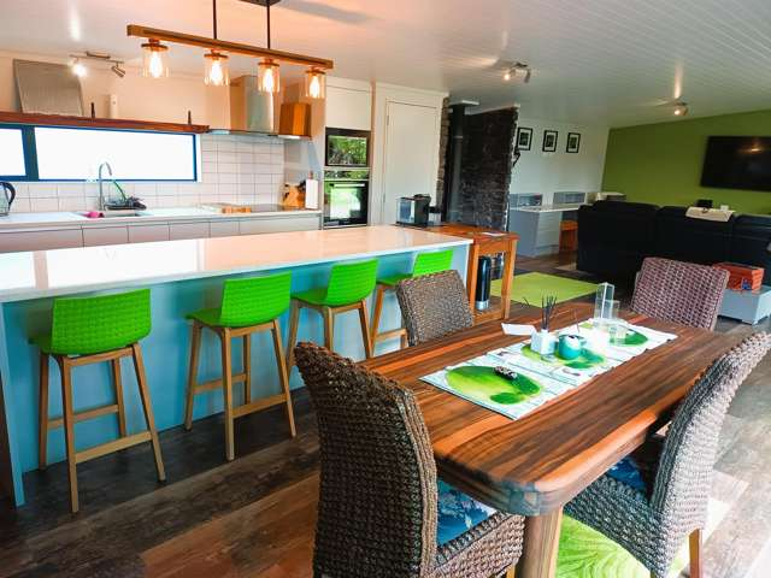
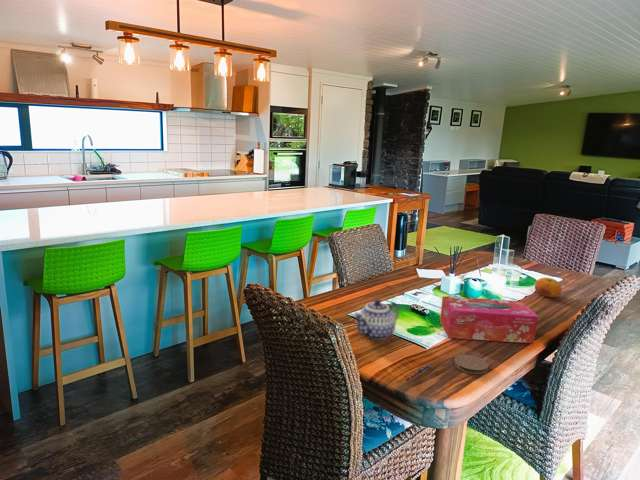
+ coaster (470, 364)
+ teapot (376, 317)
+ fruit (547, 287)
+ pen (418, 371)
+ tissue box (486, 318)
